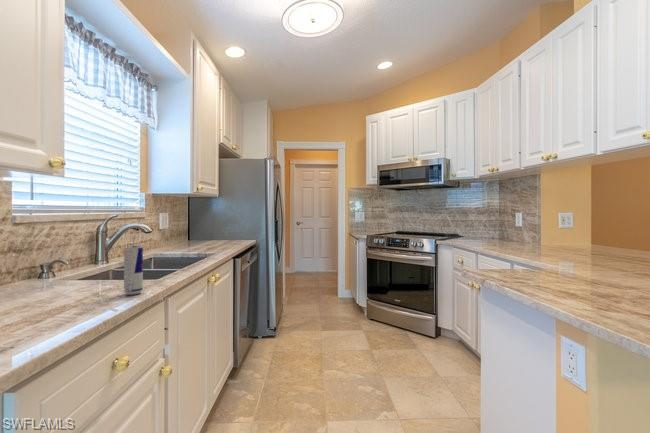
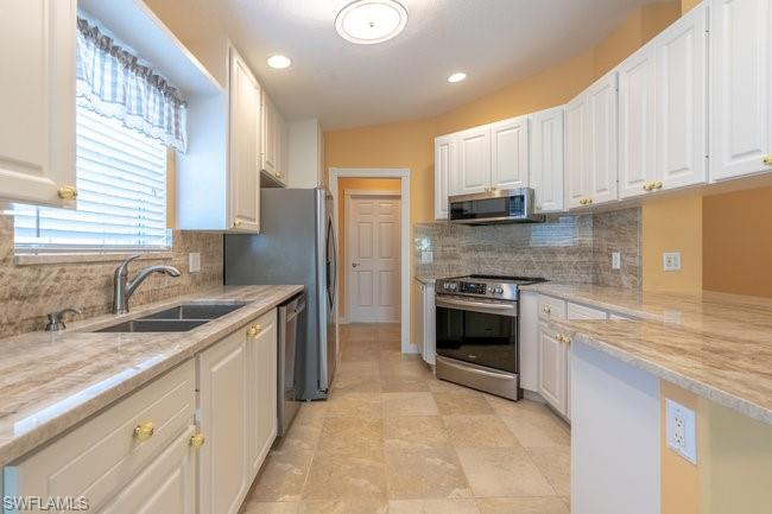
- beverage can (133, 269)
